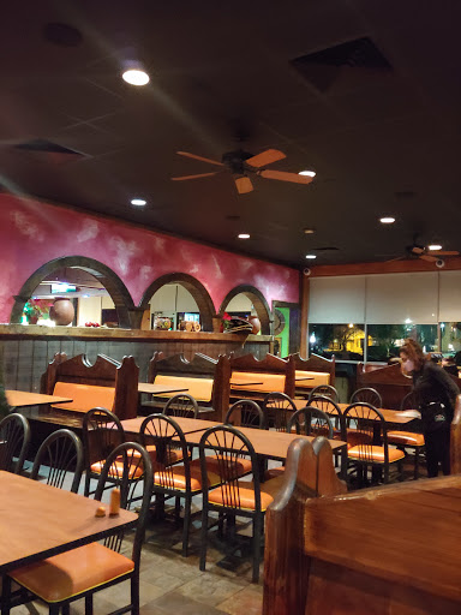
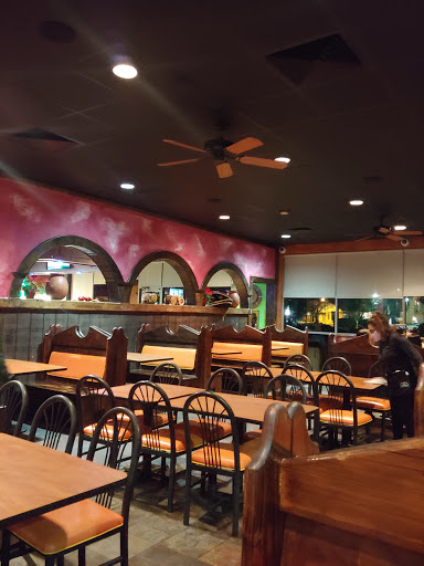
- pepper shaker (109, 502)
